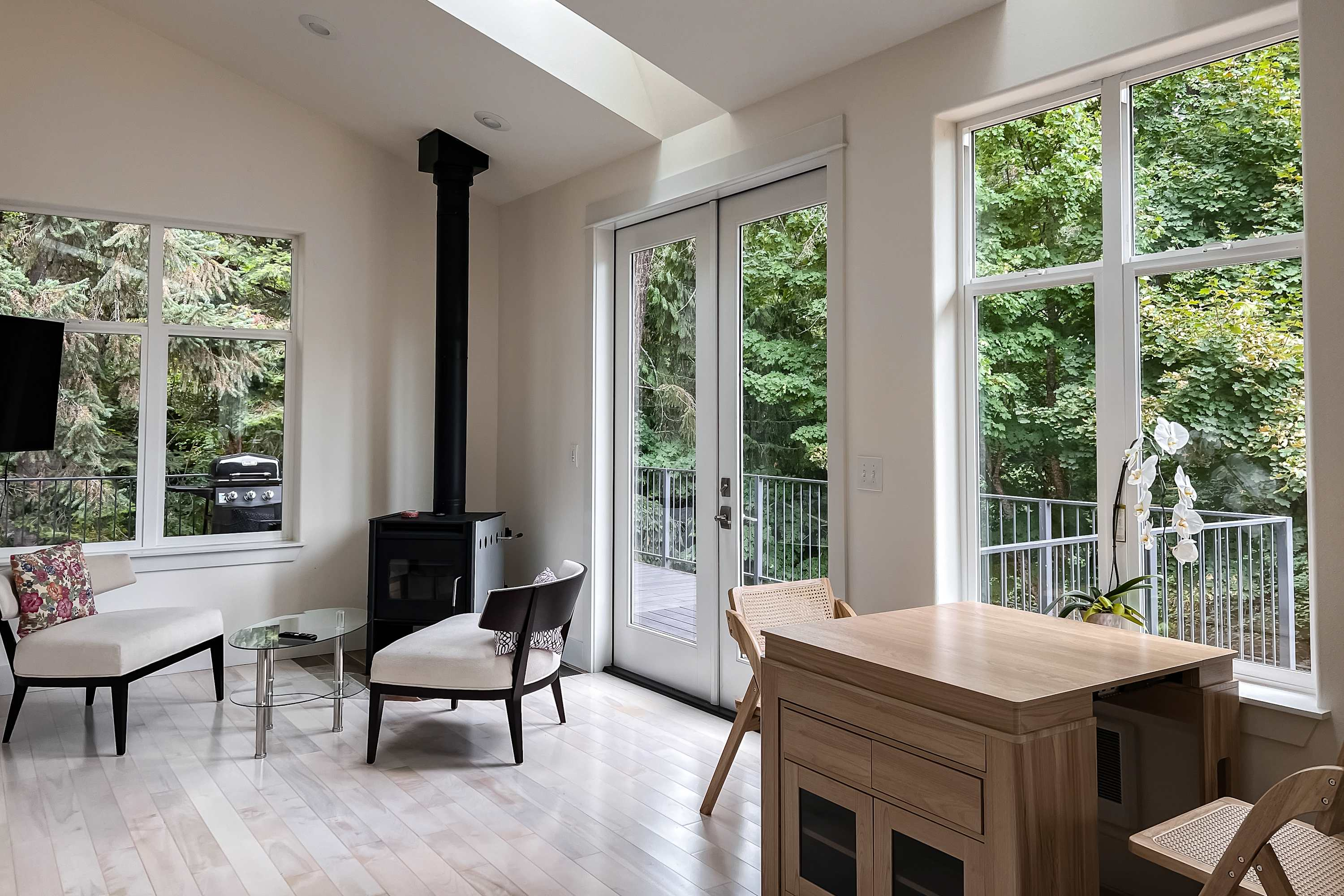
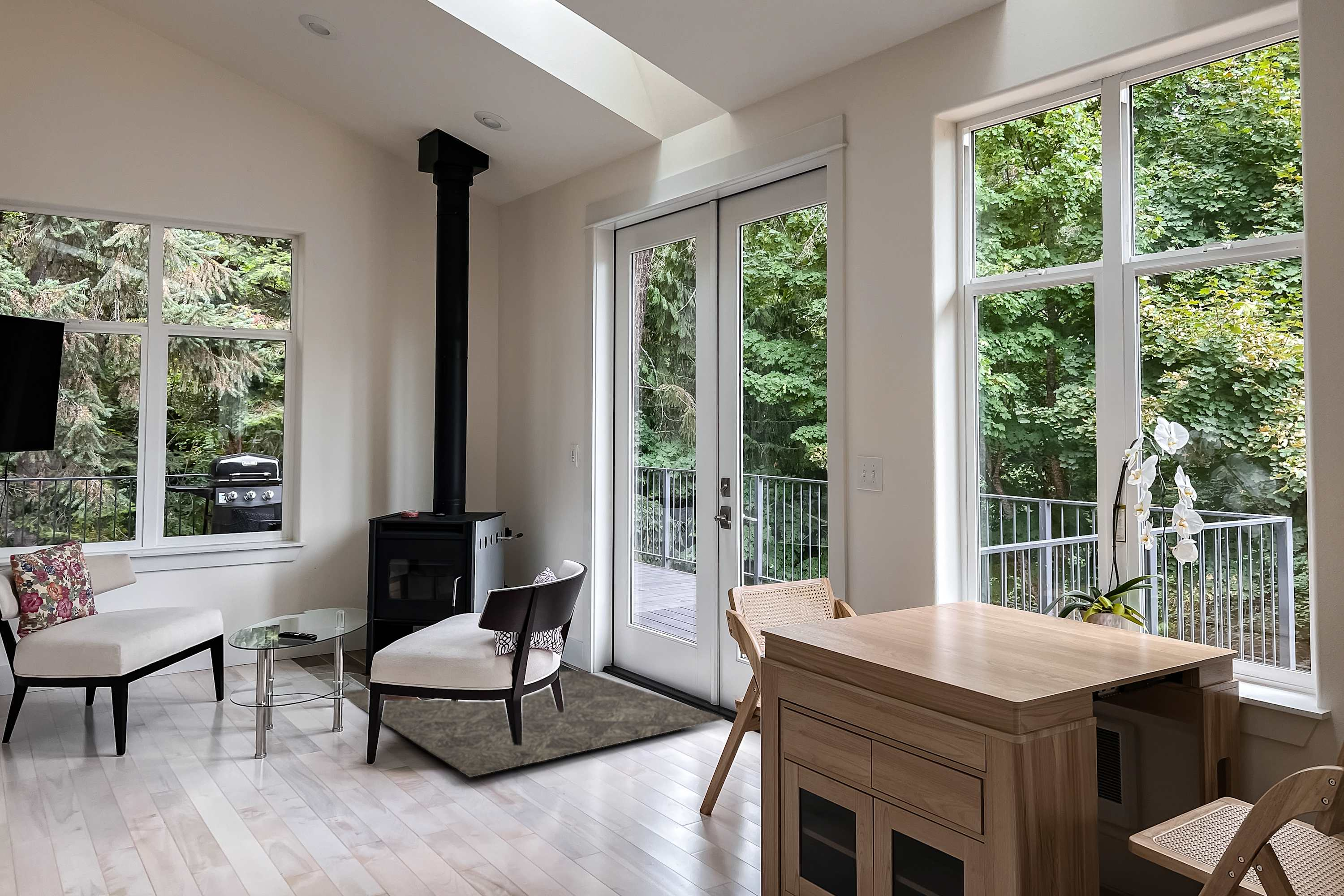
+ rug (503, 701)
